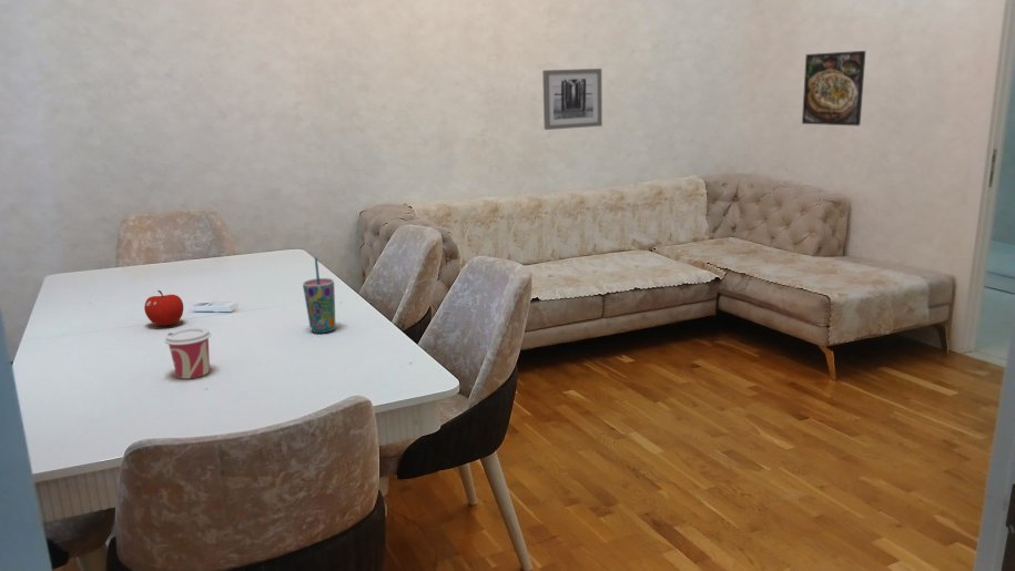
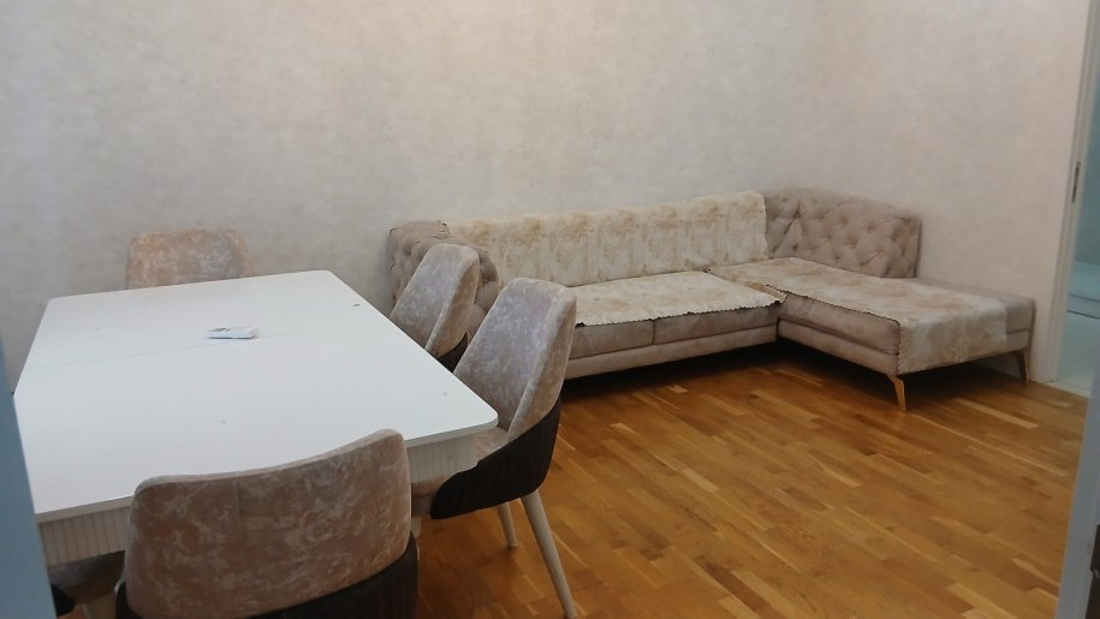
- cup (190, 353)
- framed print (832, 89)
- wall art (572, 99)
- cup (319, 294)
- fruit (163, 307)
